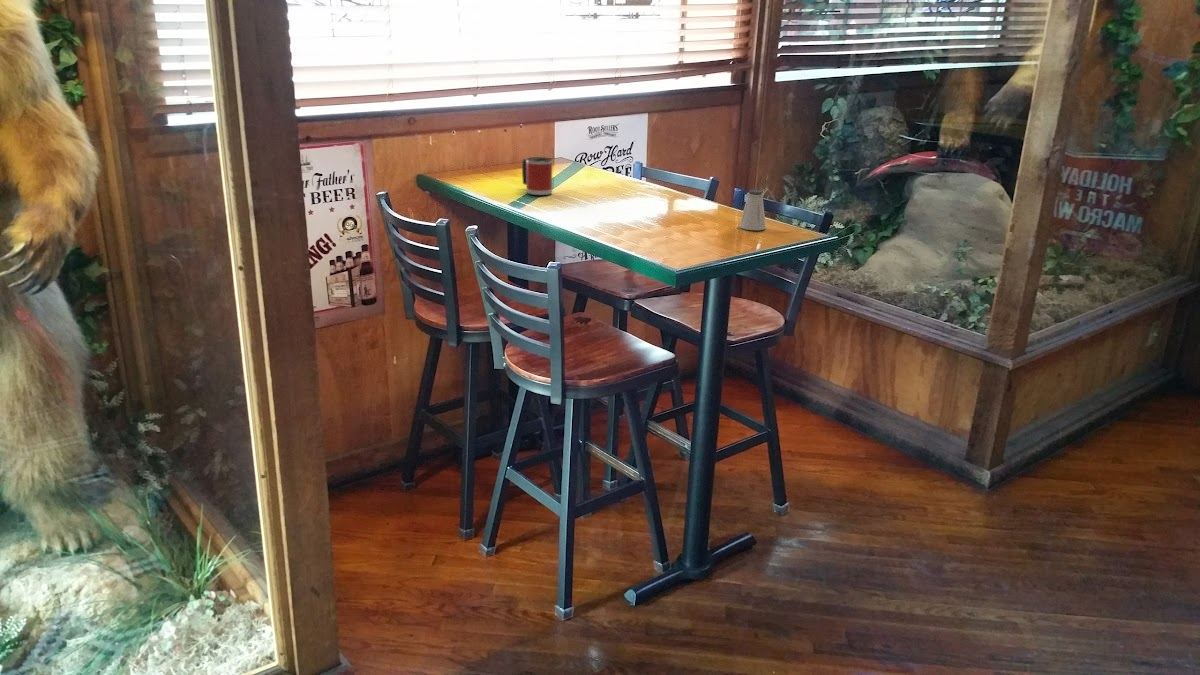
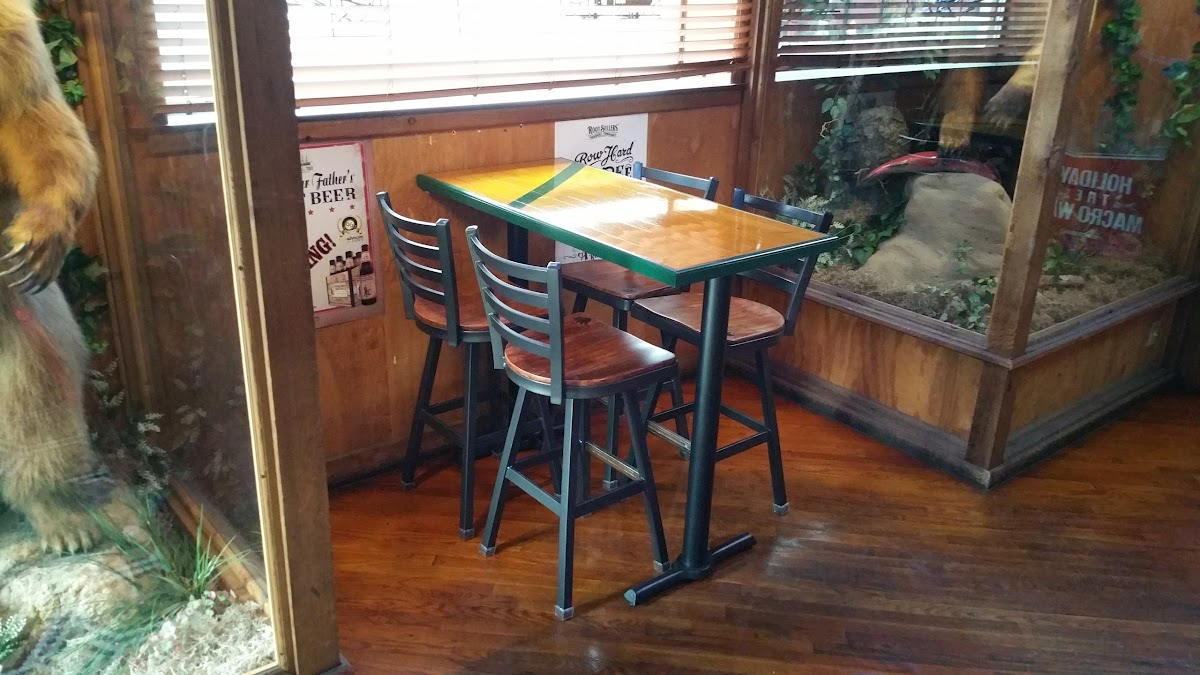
- saltshaker (754, 209)
- mug (536, 175)
